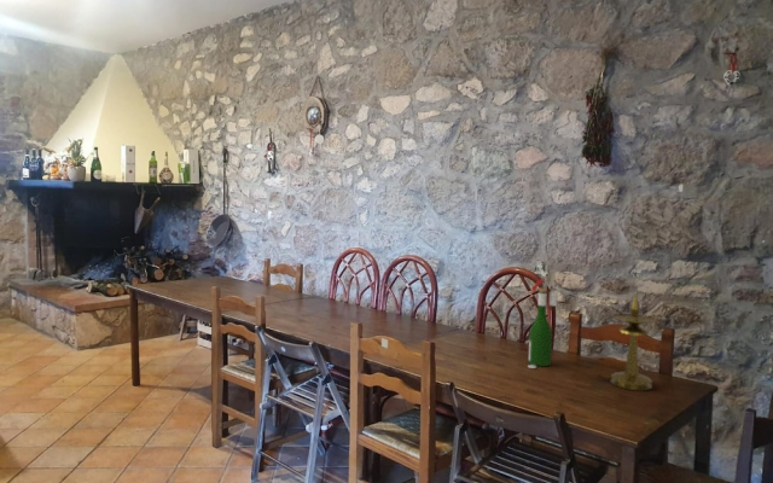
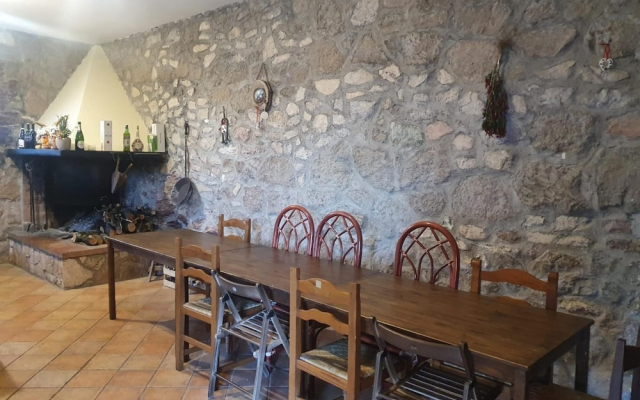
- wine bottle (539, 320)
- candlestick (633, 338)
